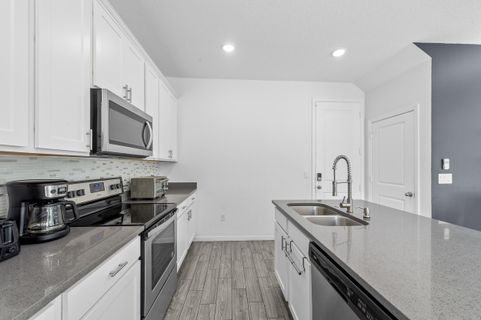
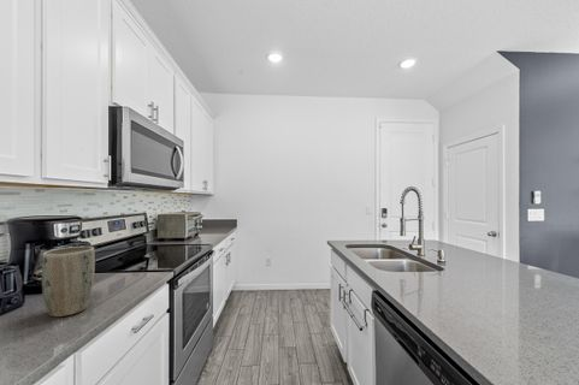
+ plant pot (69, 279)
